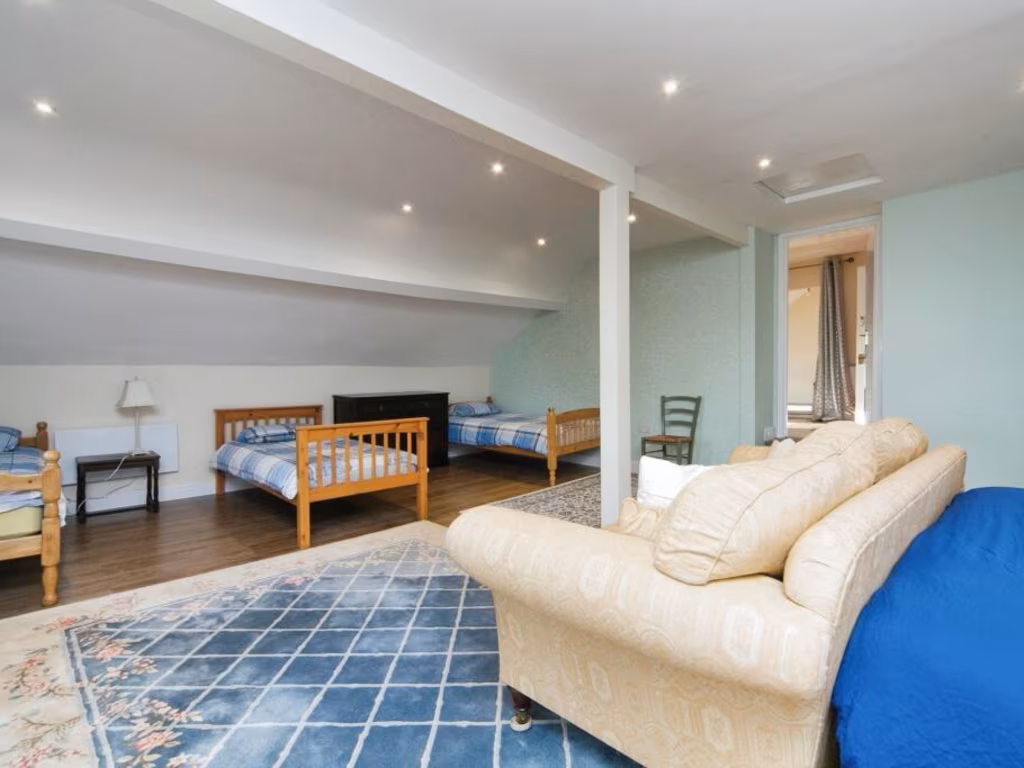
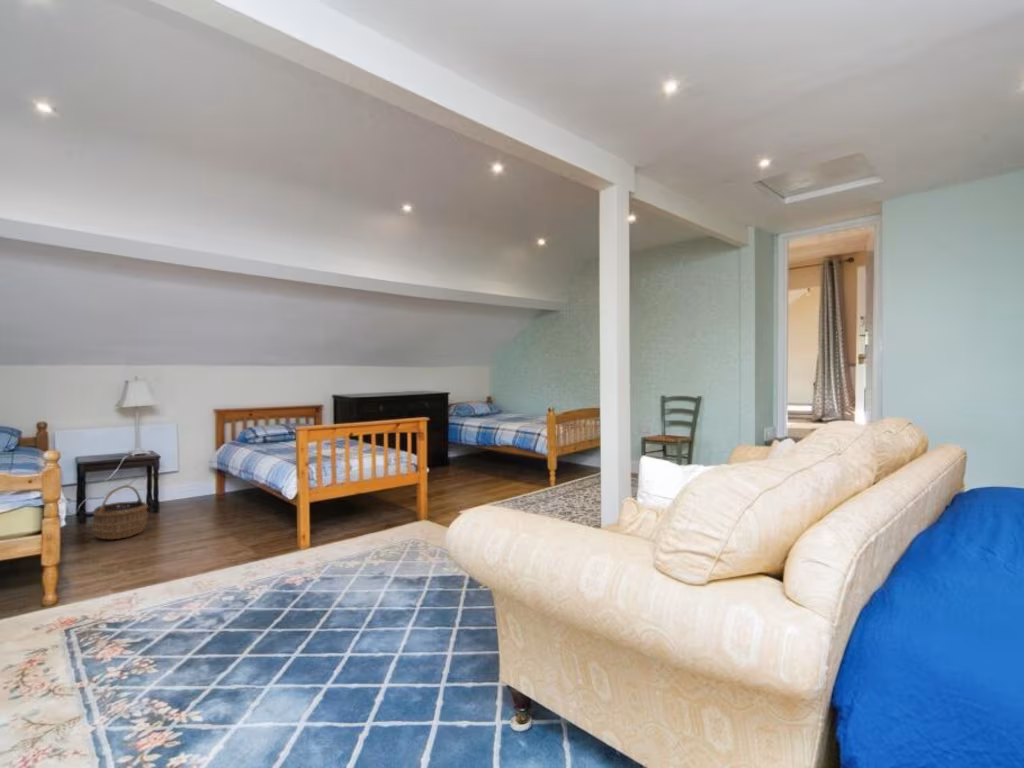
+ wicker basket (120, 510)
